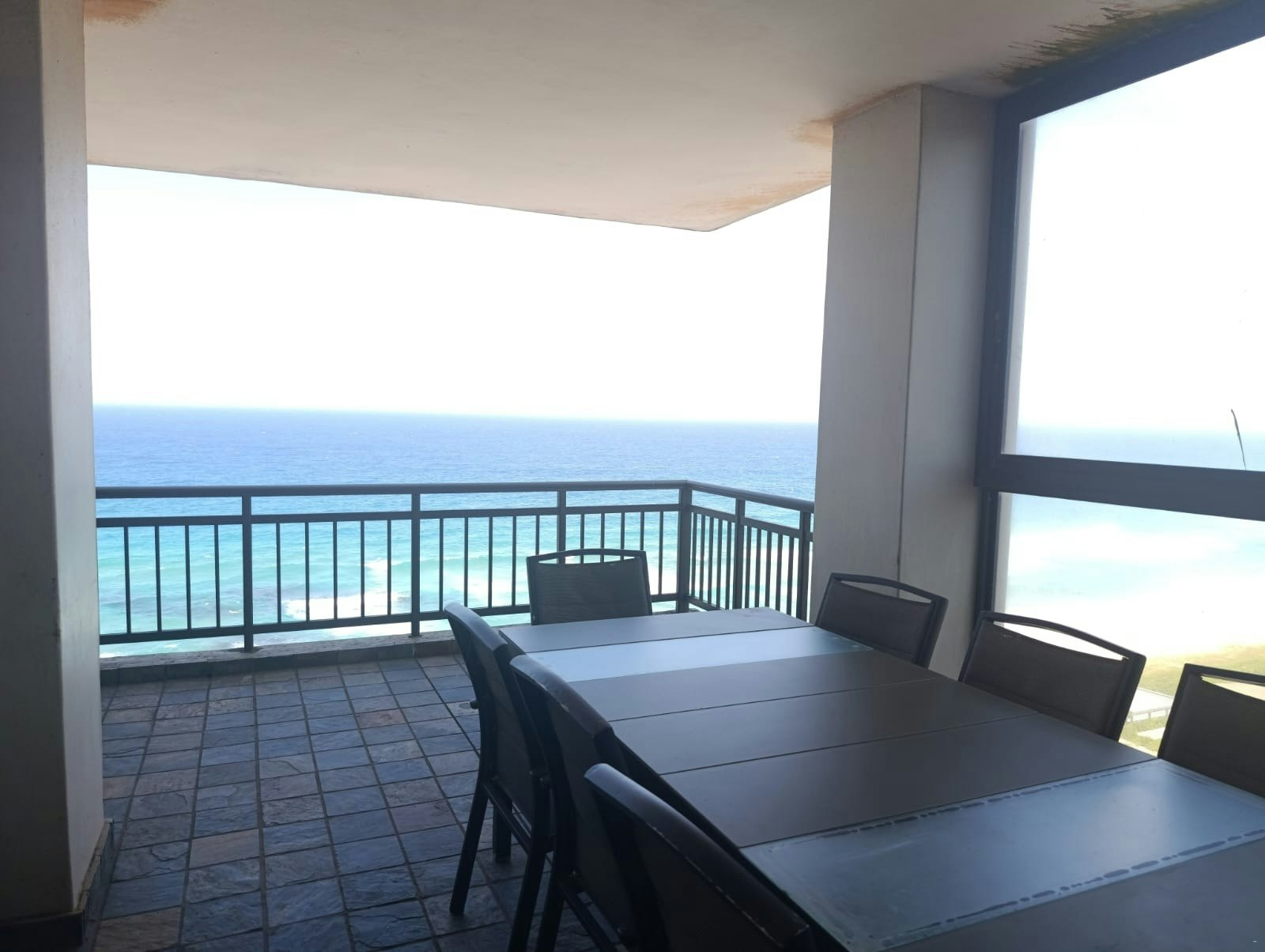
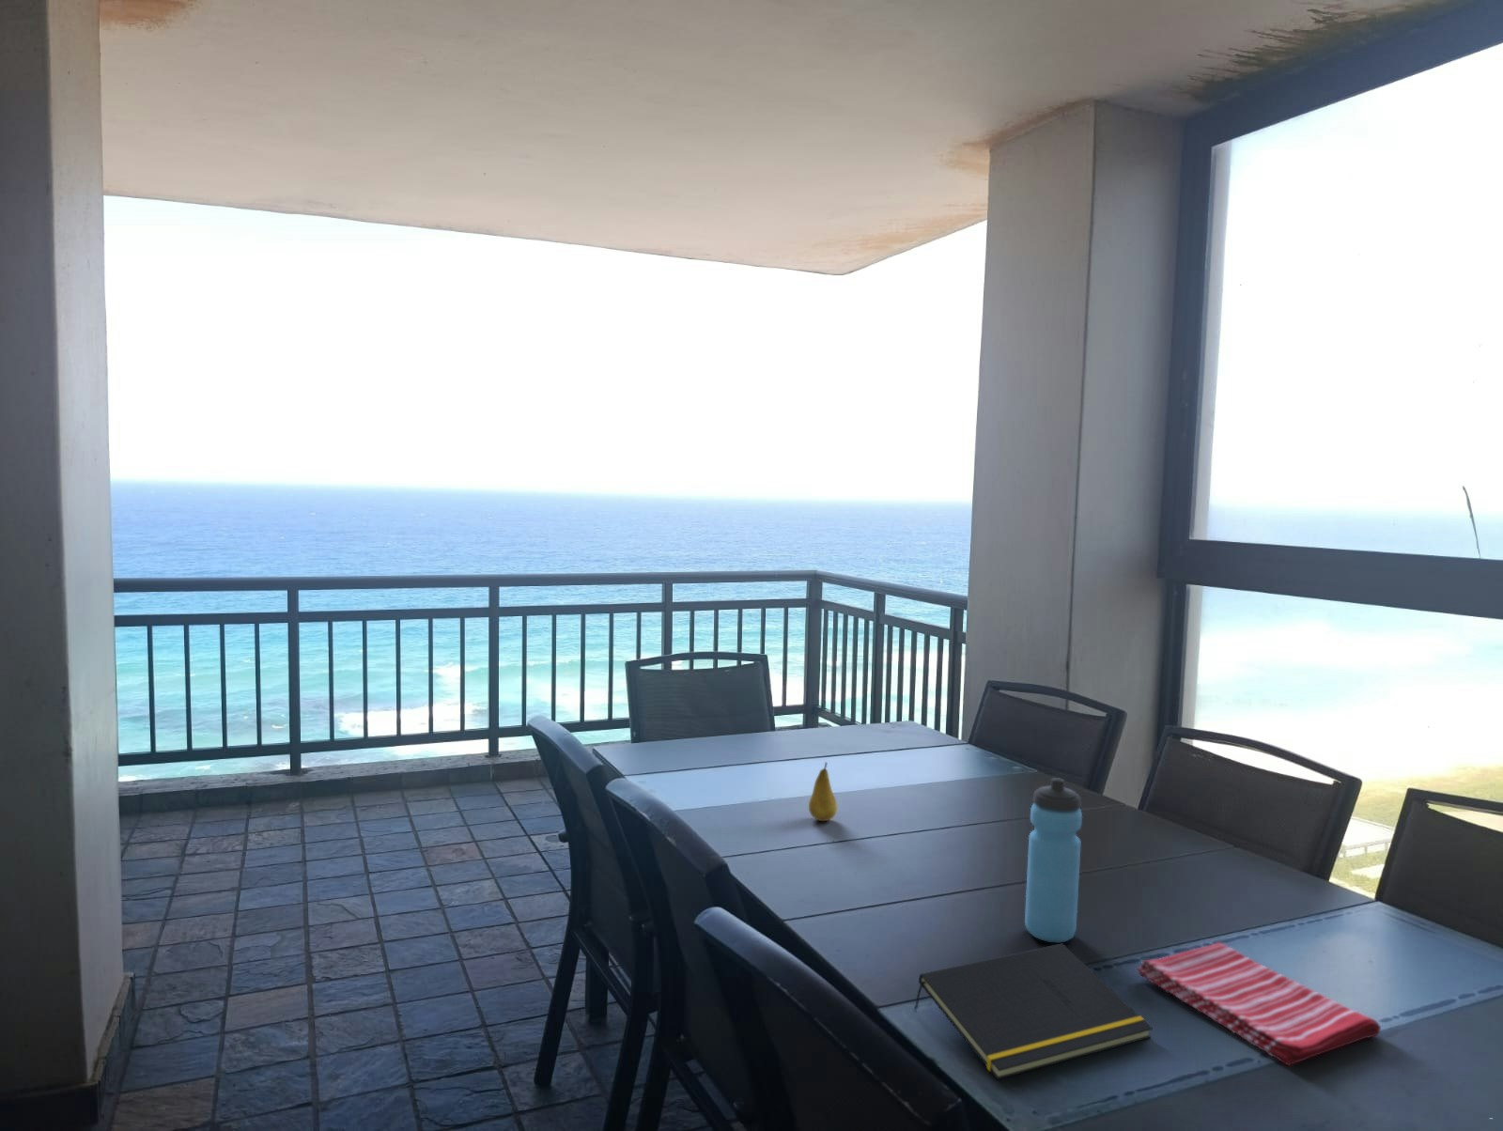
+ notepad (1032, 1004)
+ dish towel (1253, 994)
+ fruit (823, 790)
+ water bottle (1053, 855)
